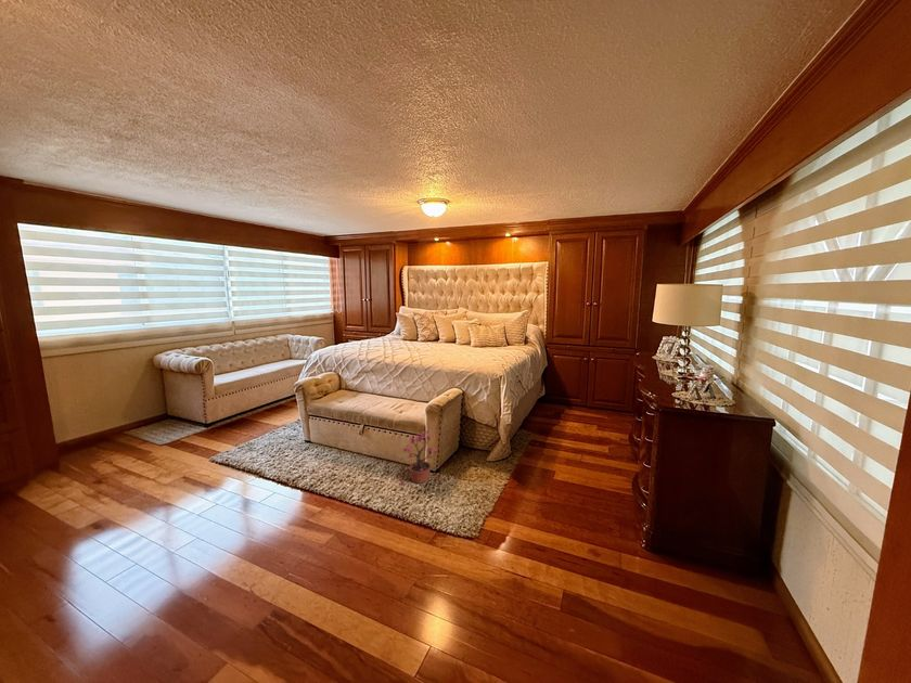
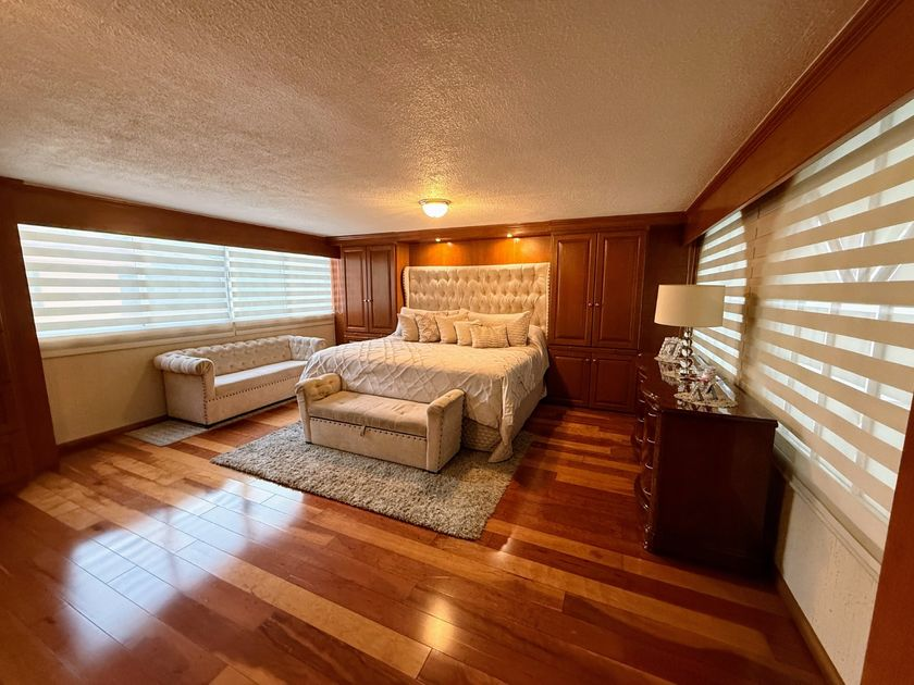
- potted plant (418, 456)
